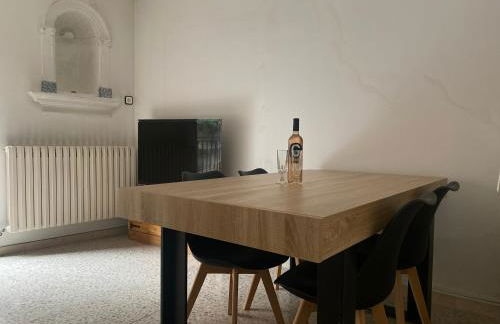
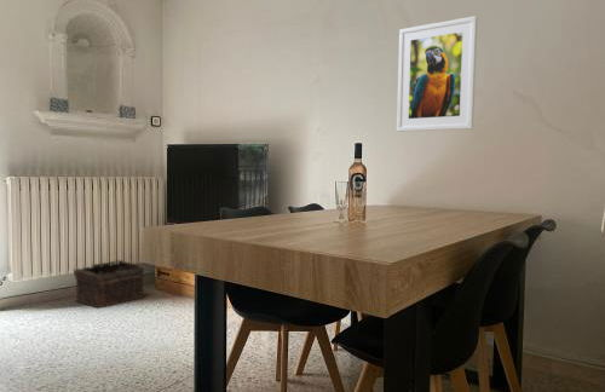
+ basket (108, 279)
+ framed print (434, 76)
